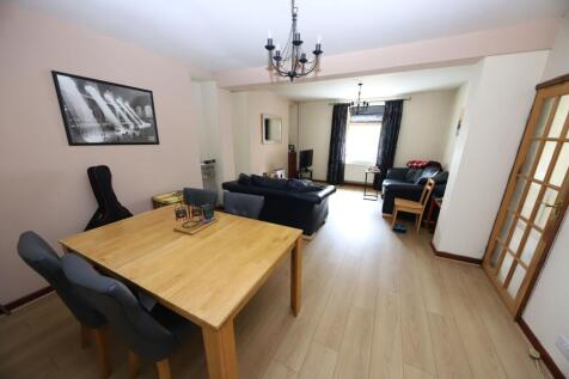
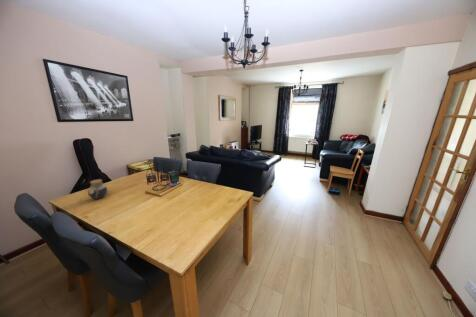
+ jar (96, 190)
